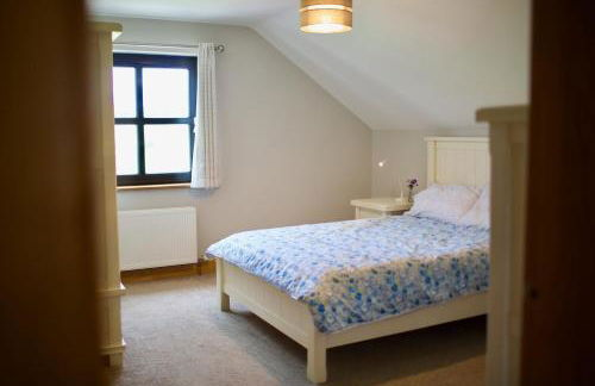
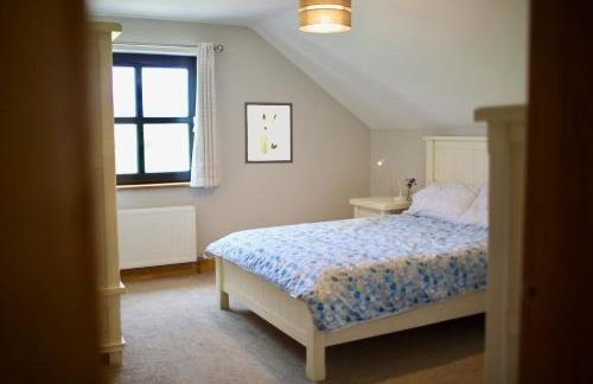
+ wall art (268, 133)
